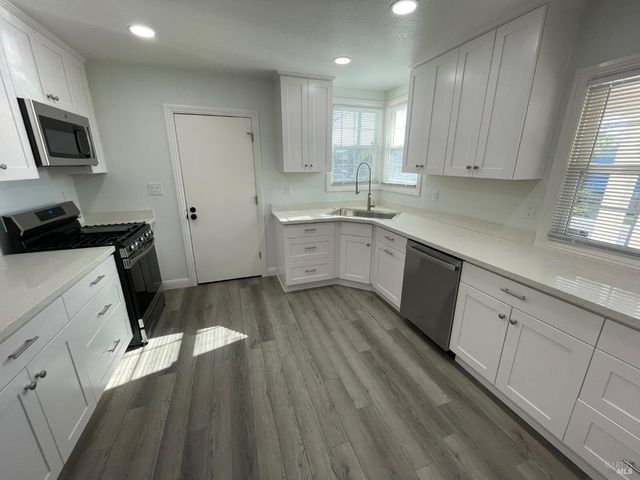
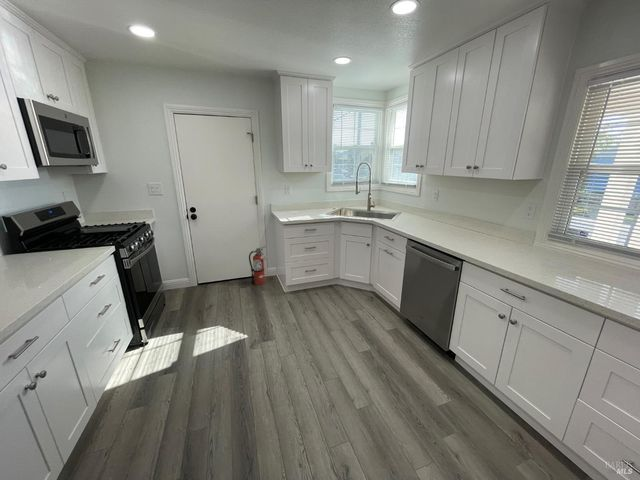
+ fire extinguisher (258, 265)
